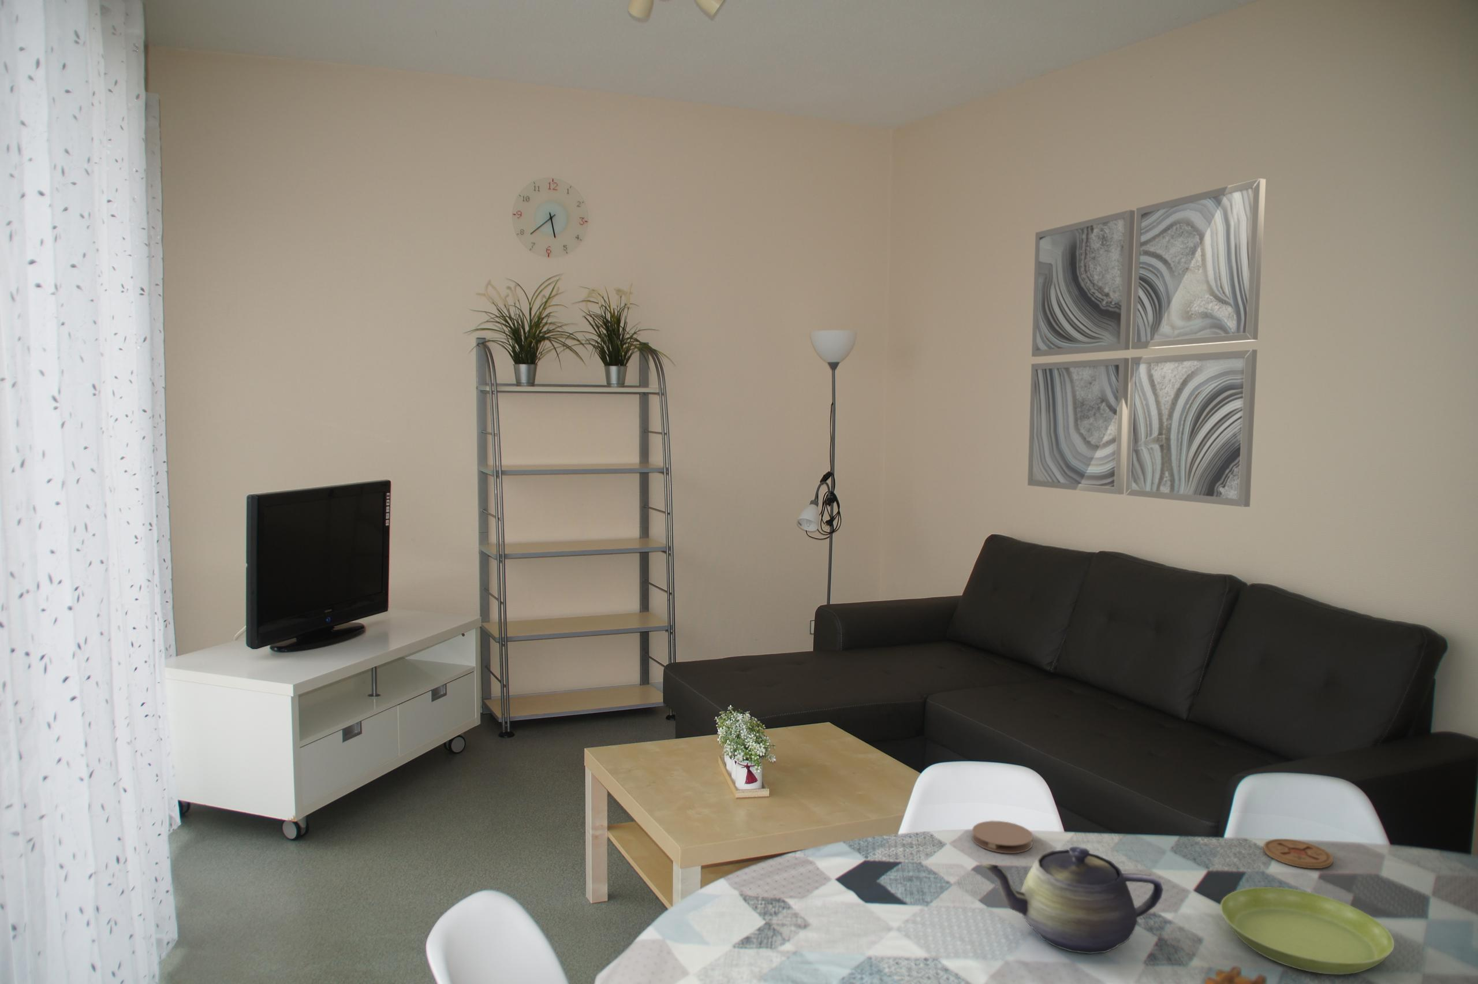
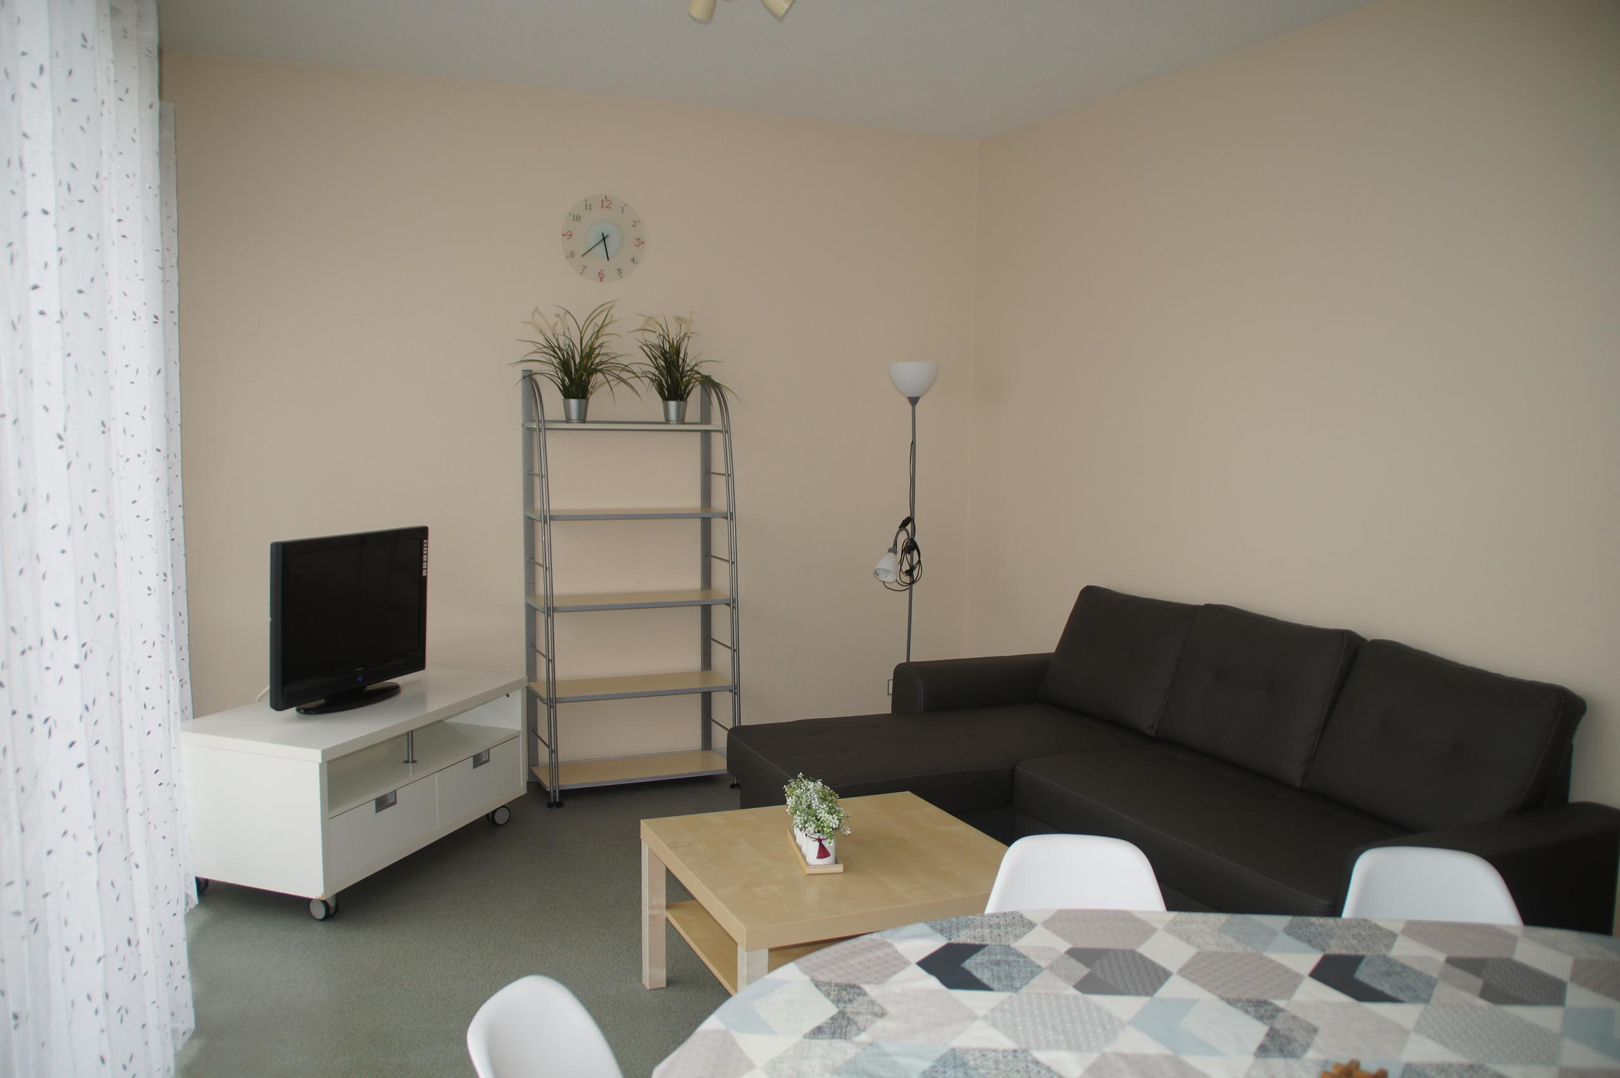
- teapot (1072, 892)
- wall art (1129, 349)
- saucer (1303, 932)
- coaster (1297, 853)
- coaster (1001, 836)
